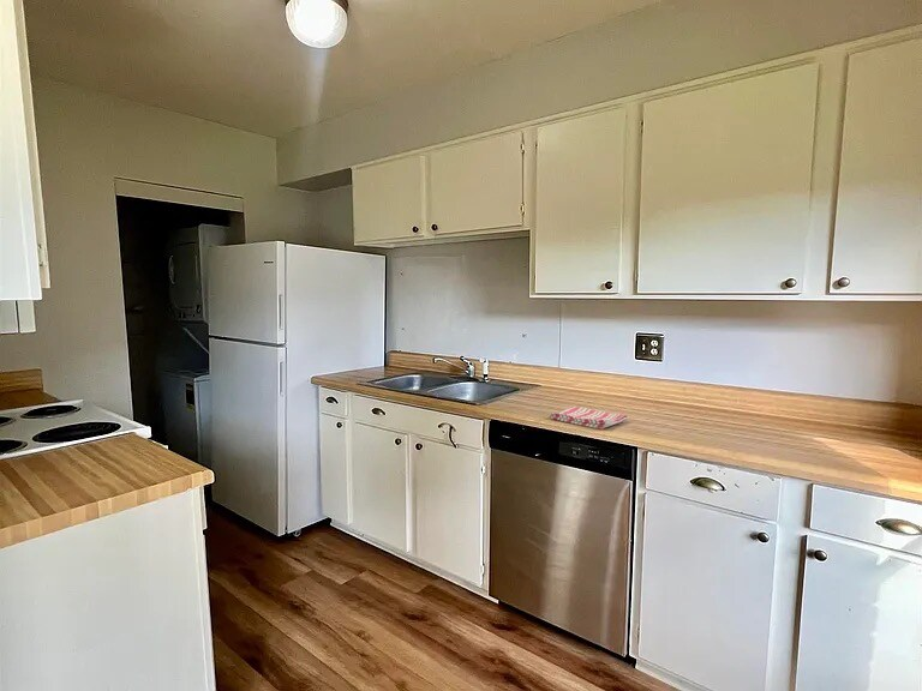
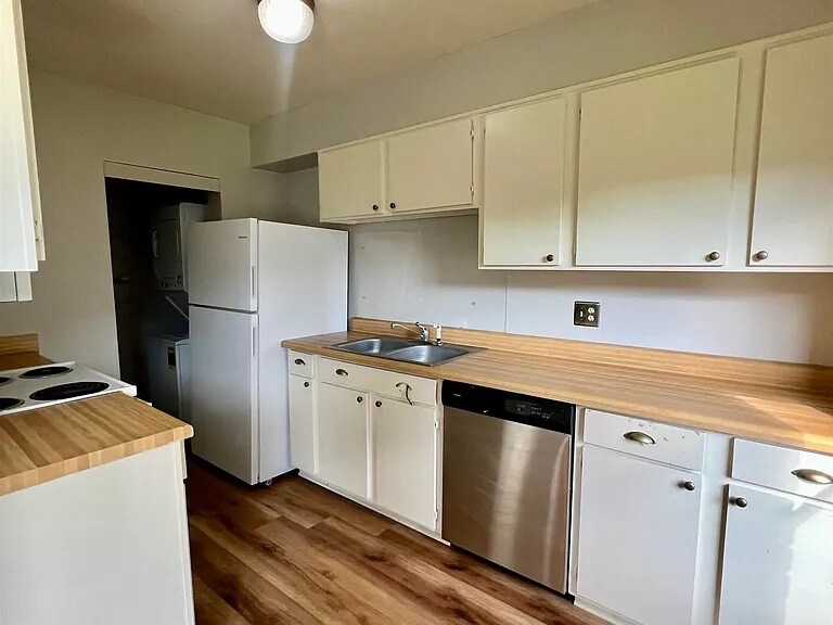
- dish towel (587, 415)
